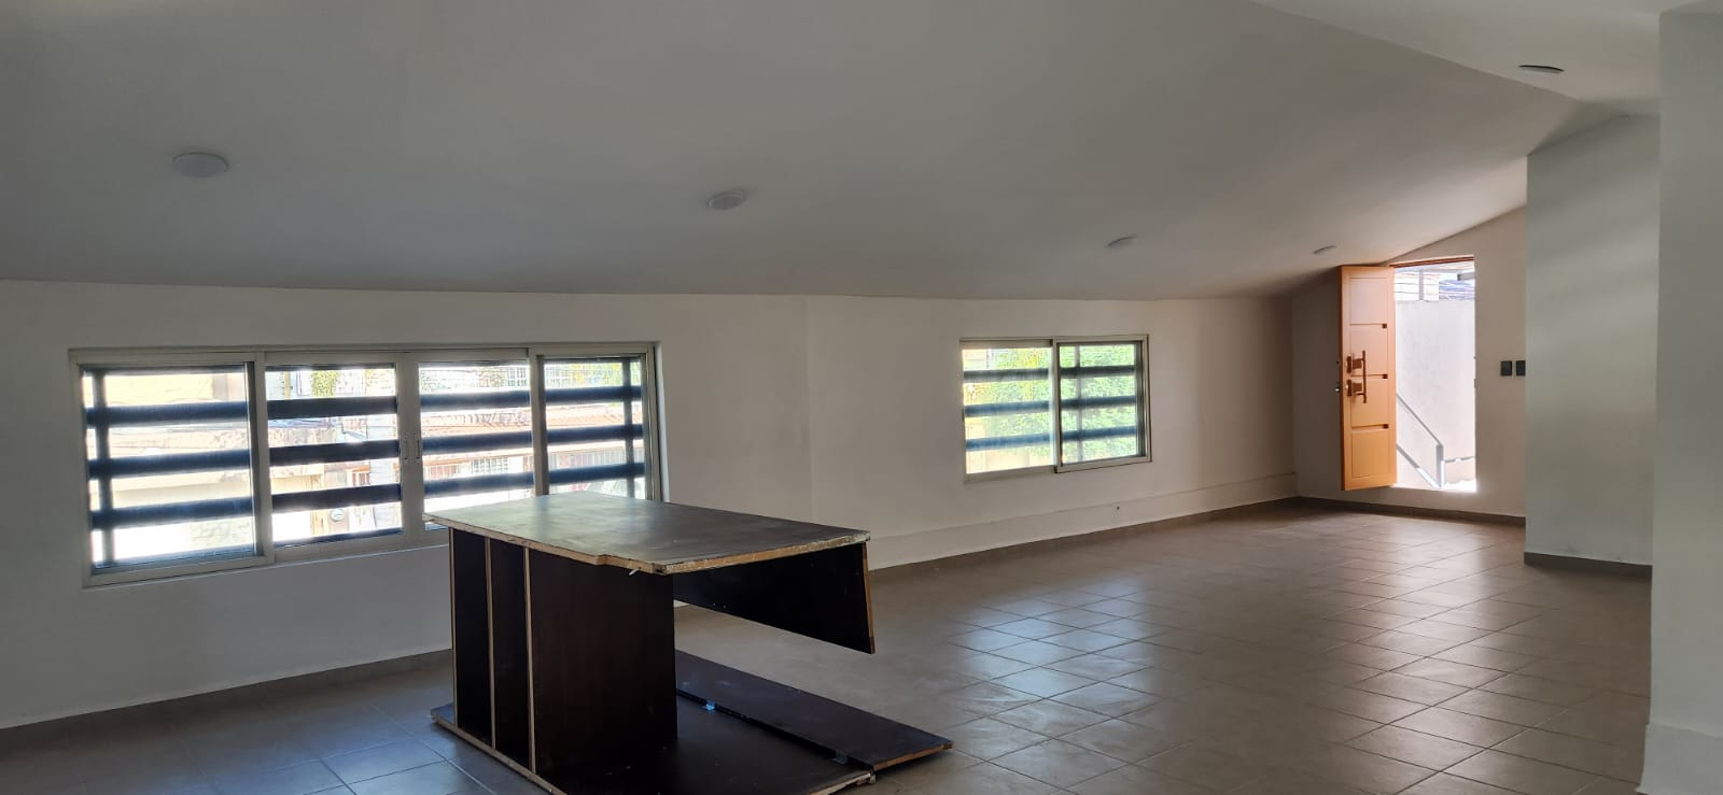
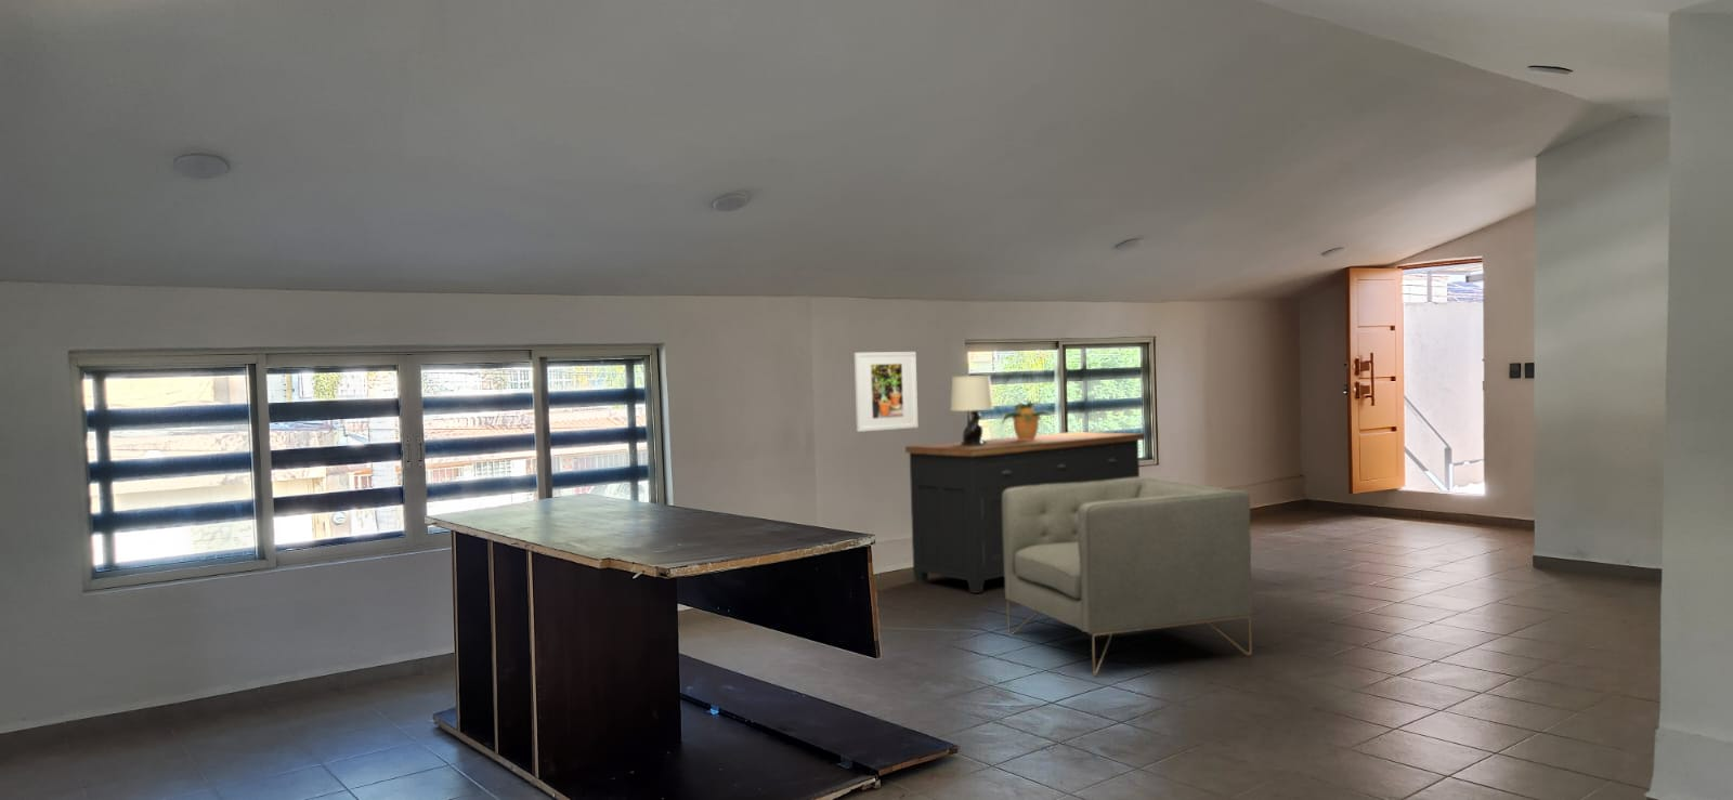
+ potted plant (1028, 419)
+ sideboard (1031, 485)
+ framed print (886, 391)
+ chair (1121, 566)
+ table lamp (971, 409)
